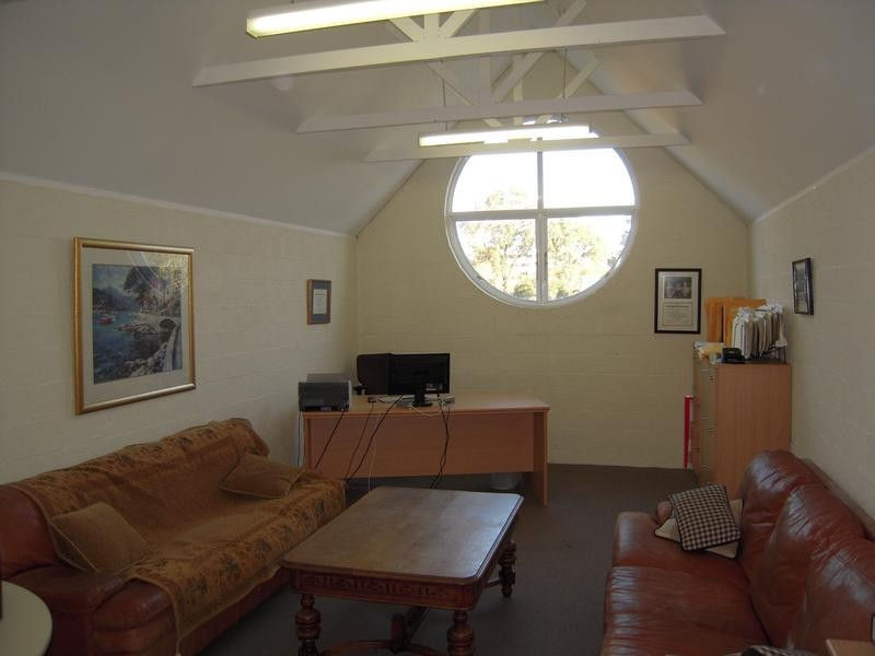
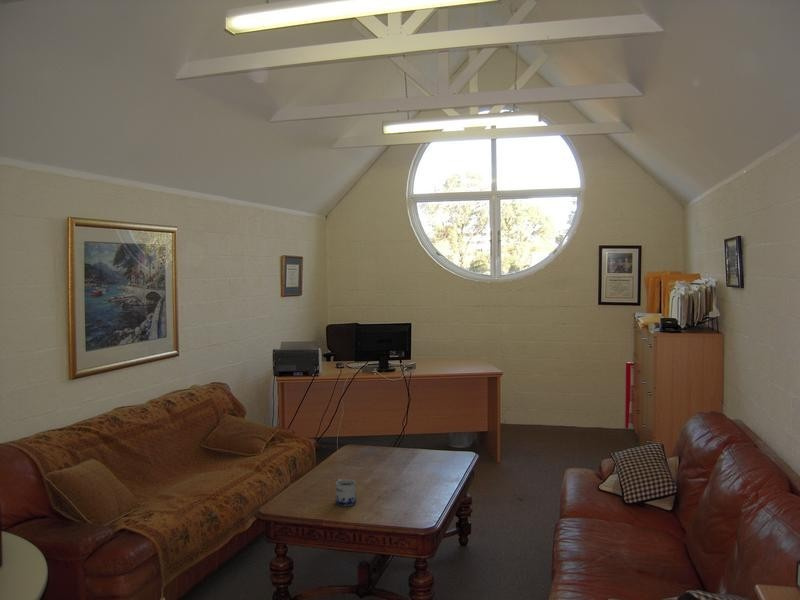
+ mug (344, 491)
